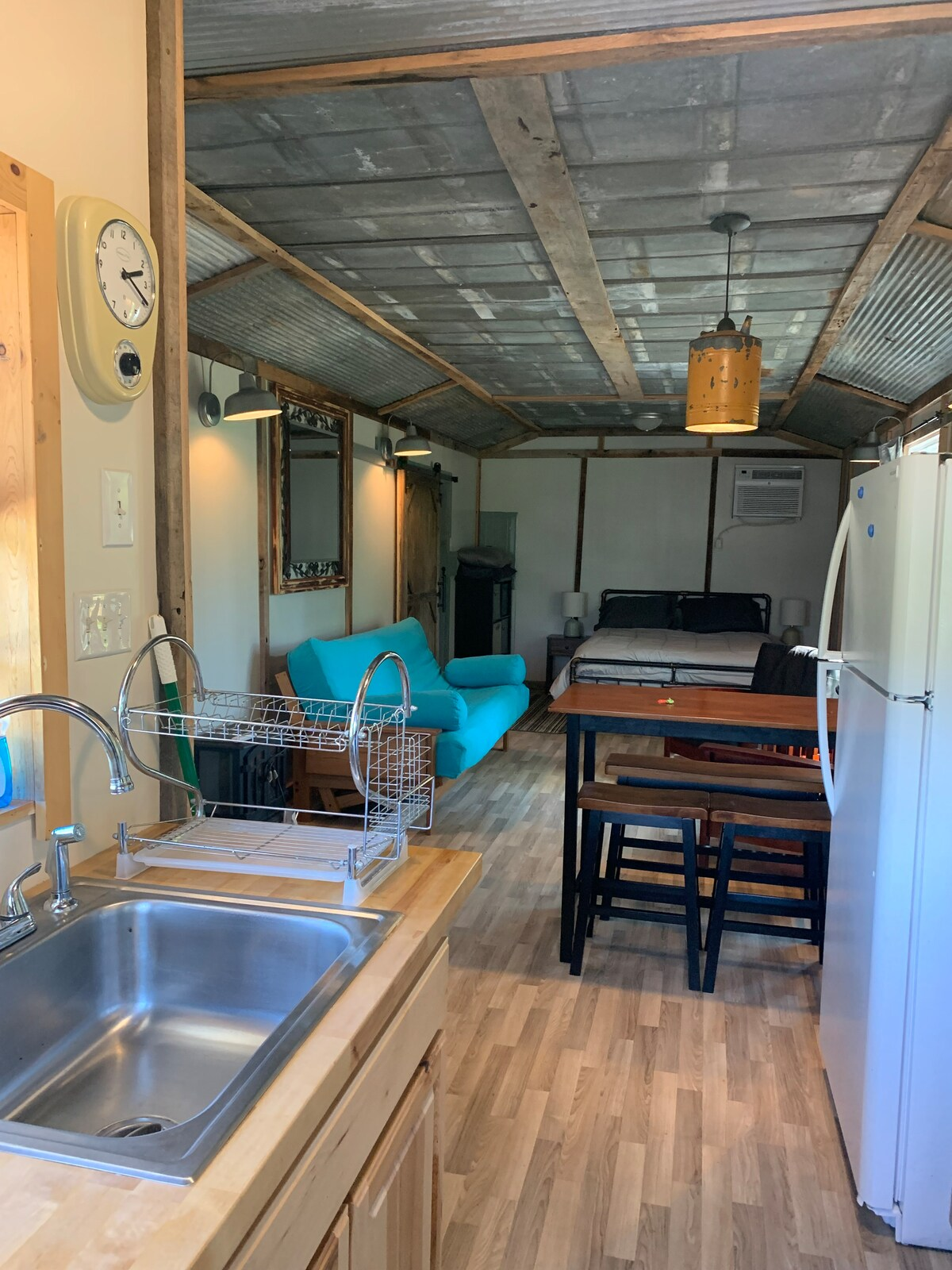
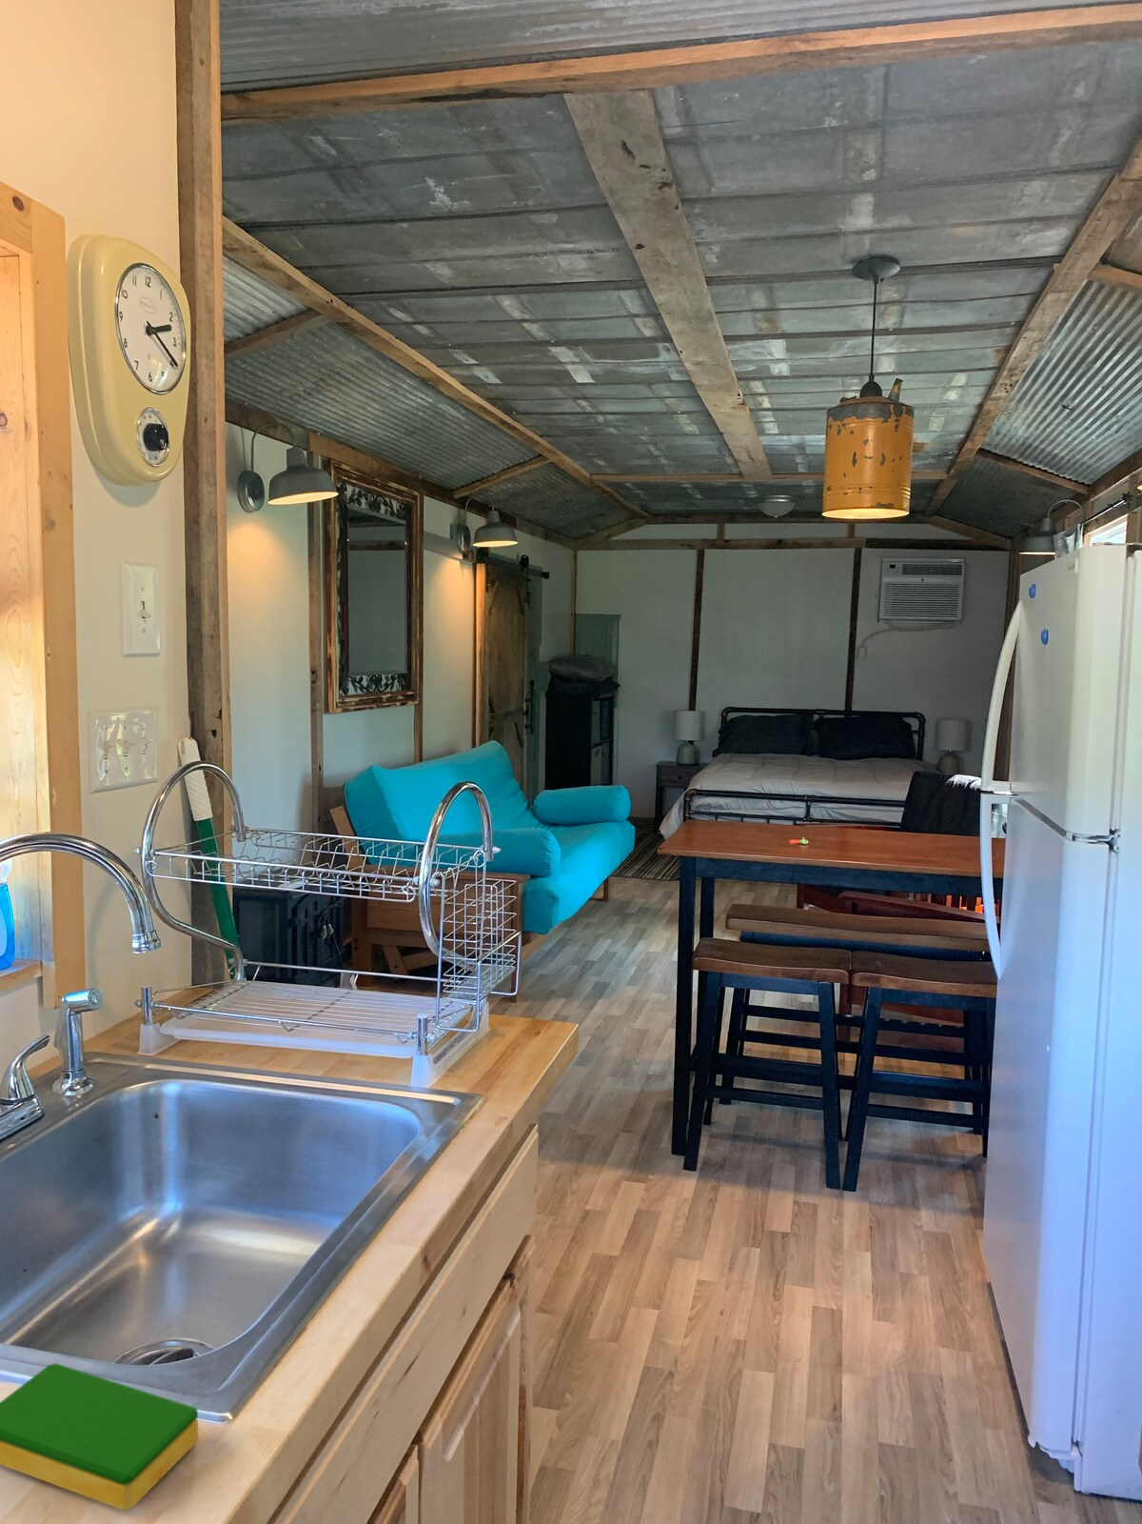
+ dish sponge (86, 1432)
